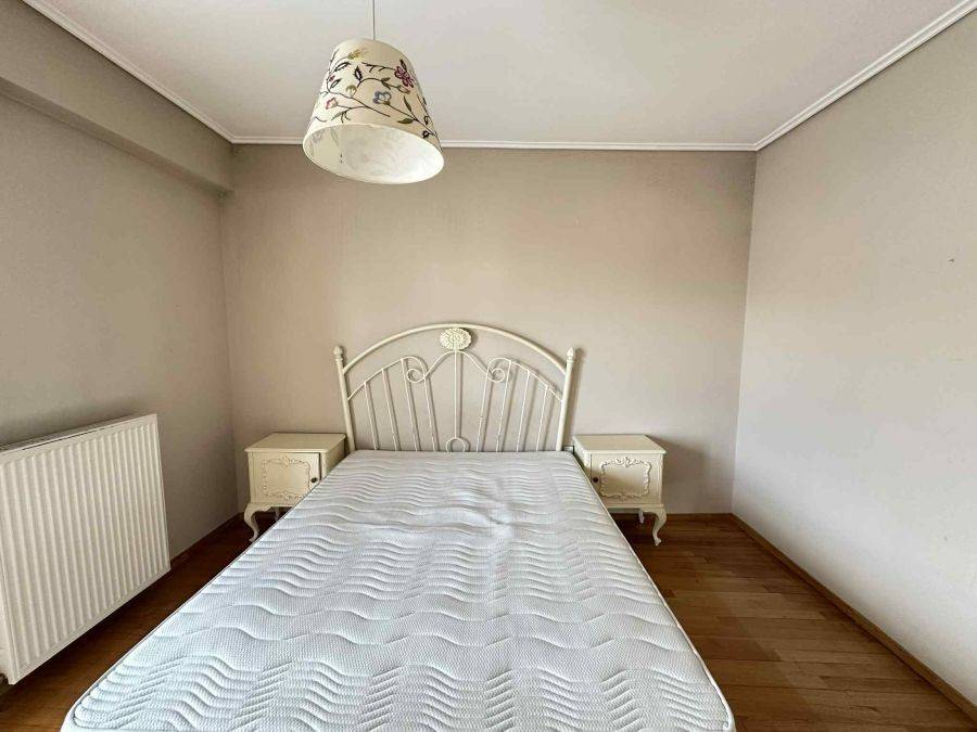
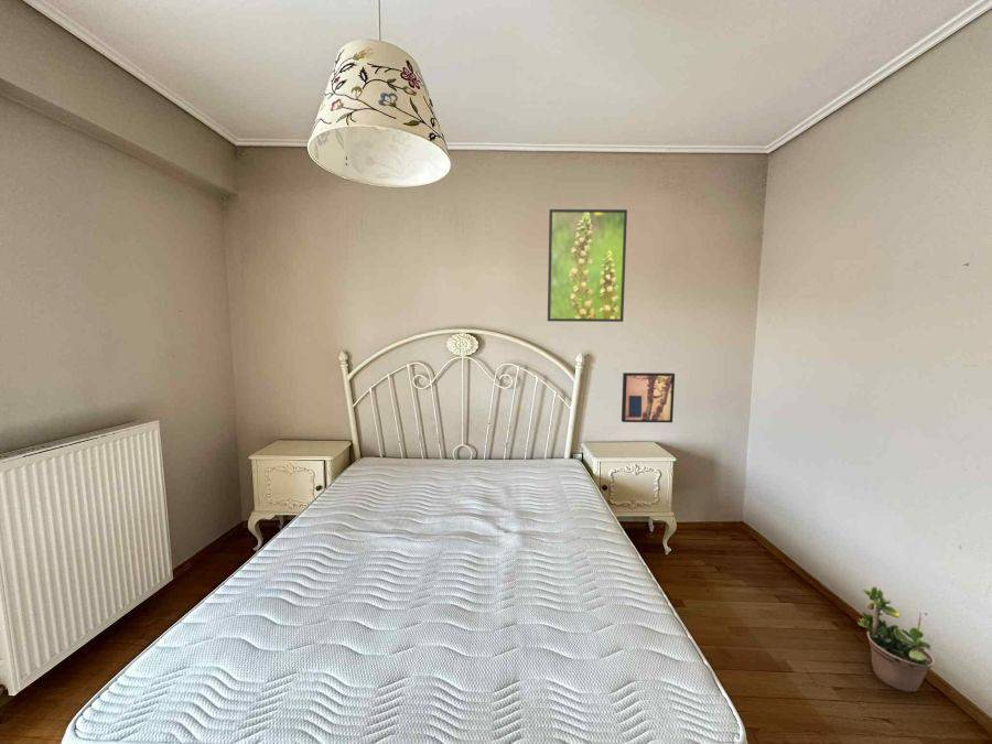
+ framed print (586, 266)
+ wall art (647, 397)
+ potted plant (899, 635)
